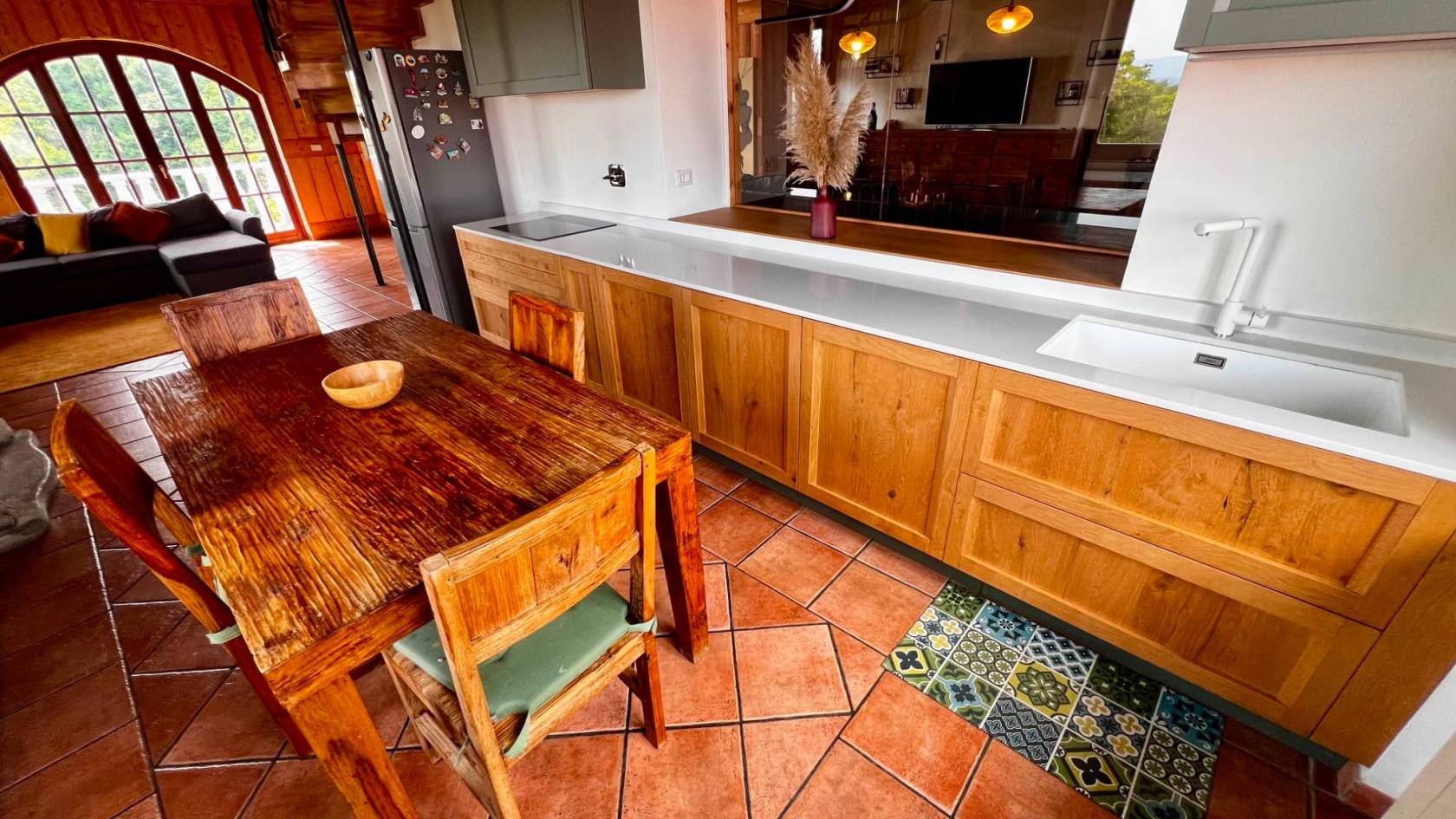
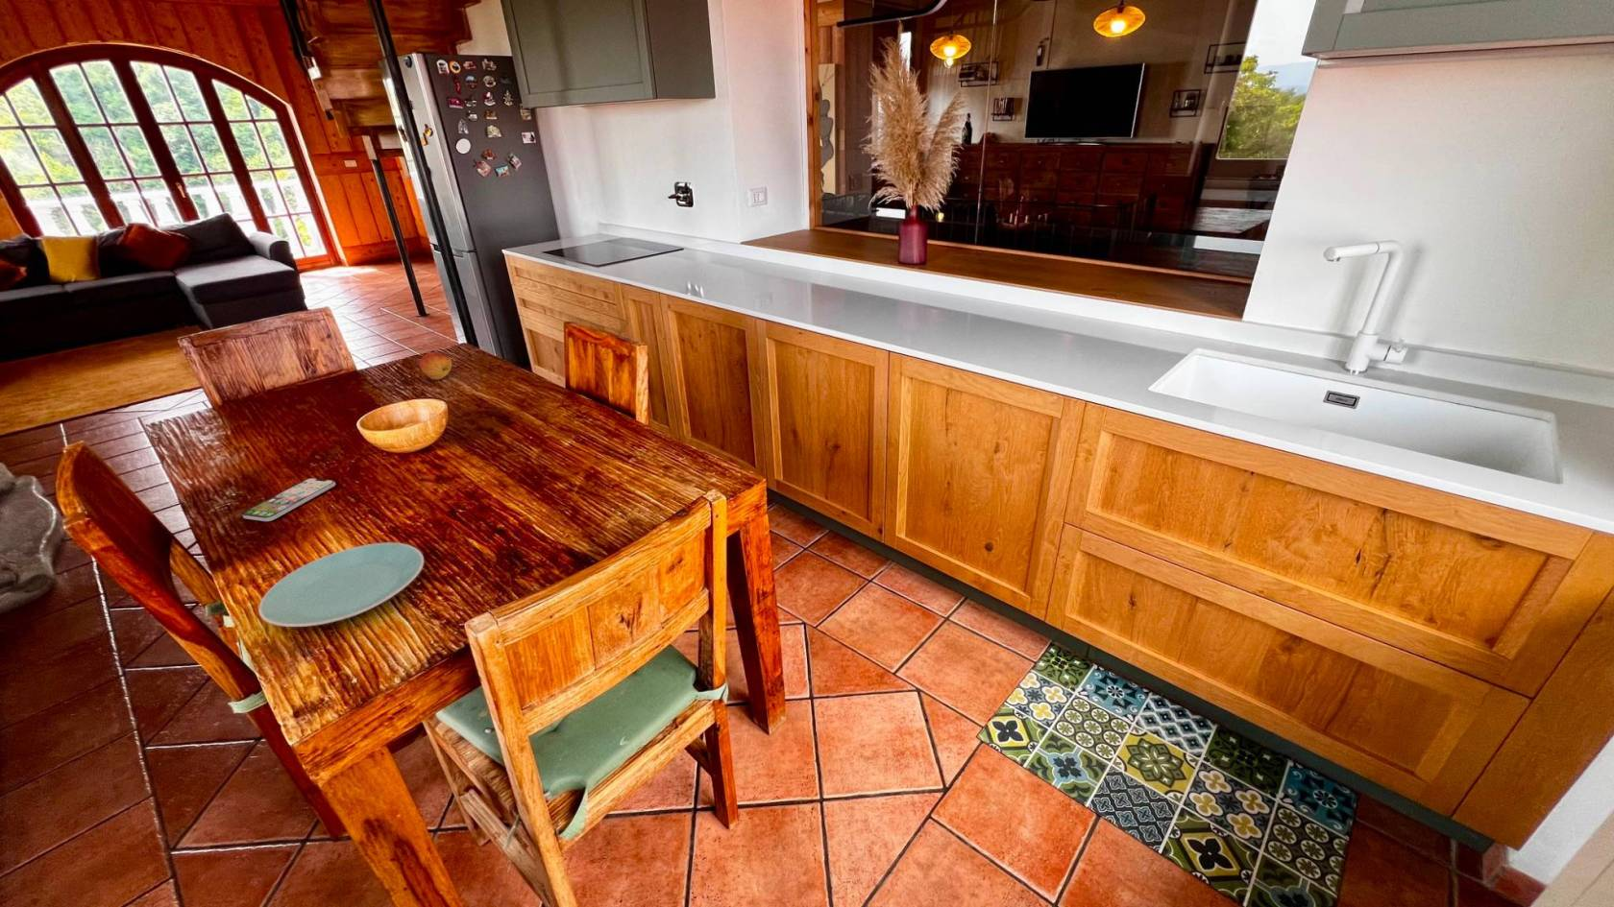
+ fruit (436, 365)
+ plate (348, 587)
+ smartphone (290, 498)
